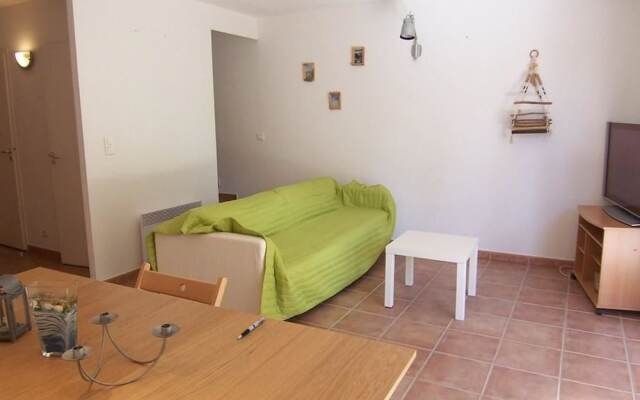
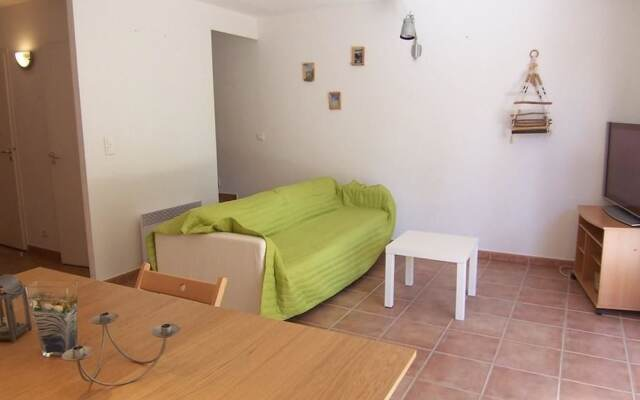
- pen (251, 328)
